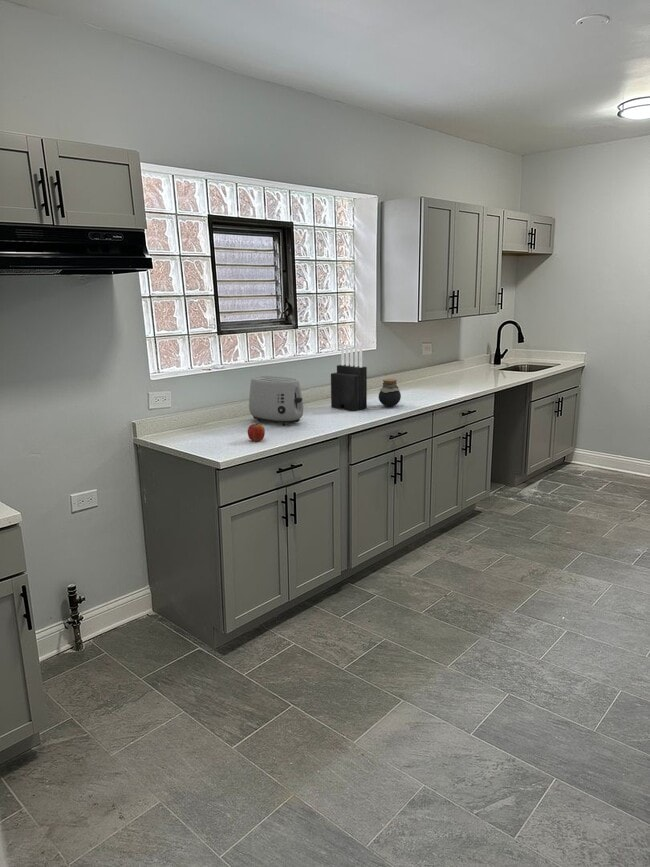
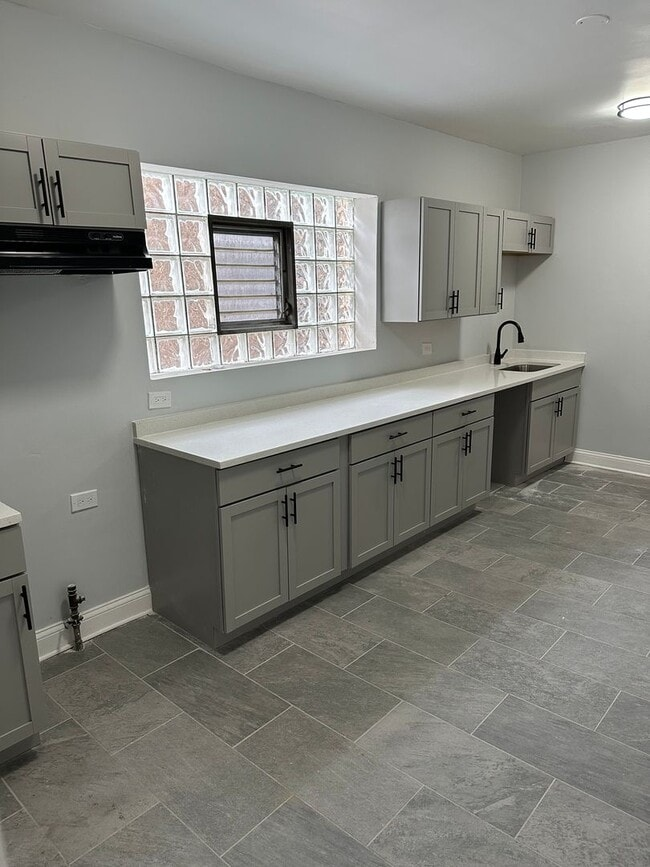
- toaster (275, 400)
- jar (390, 393)
- knife block (347, 377)
- fruit (256, 431)
